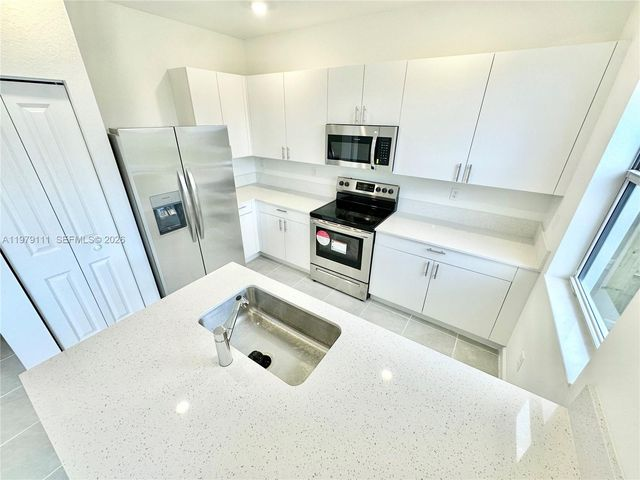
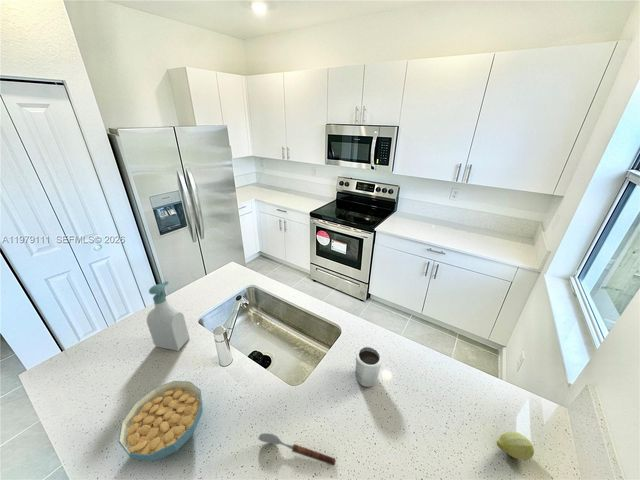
+ fruit (515, 445)
+ soupspoon (296, 447)
+ mug (366, 362)
+ cereal bowl (167, 424)
+ soap bottle (166, 314)
